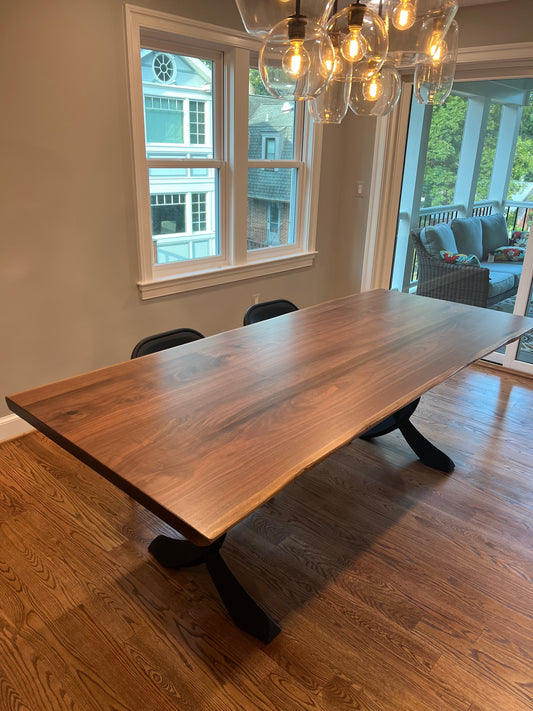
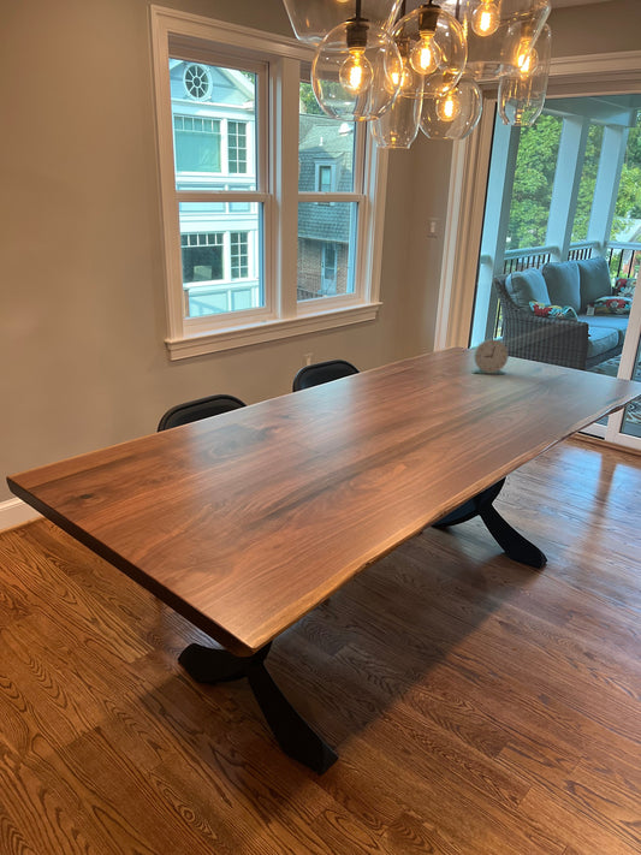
+ alarm clock (489, 355)
